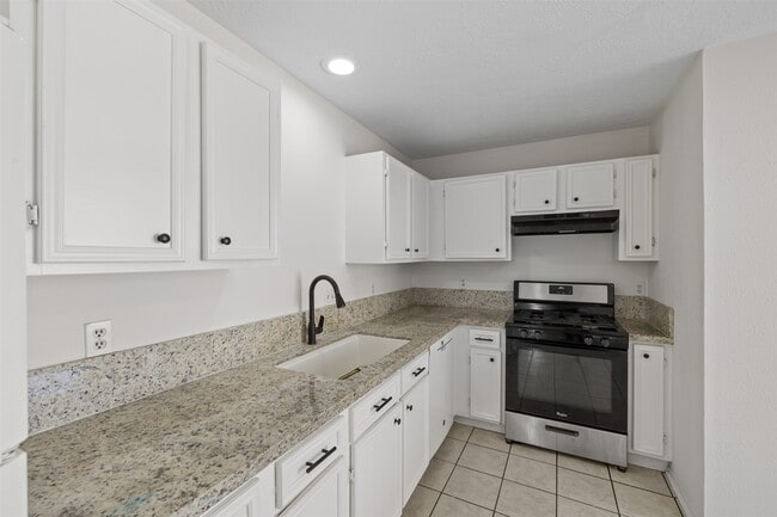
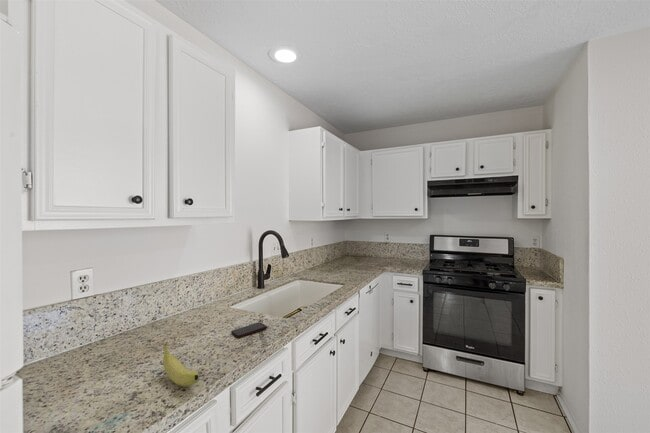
+ fruit (179, 366)
+ smartphone (249, 329)
